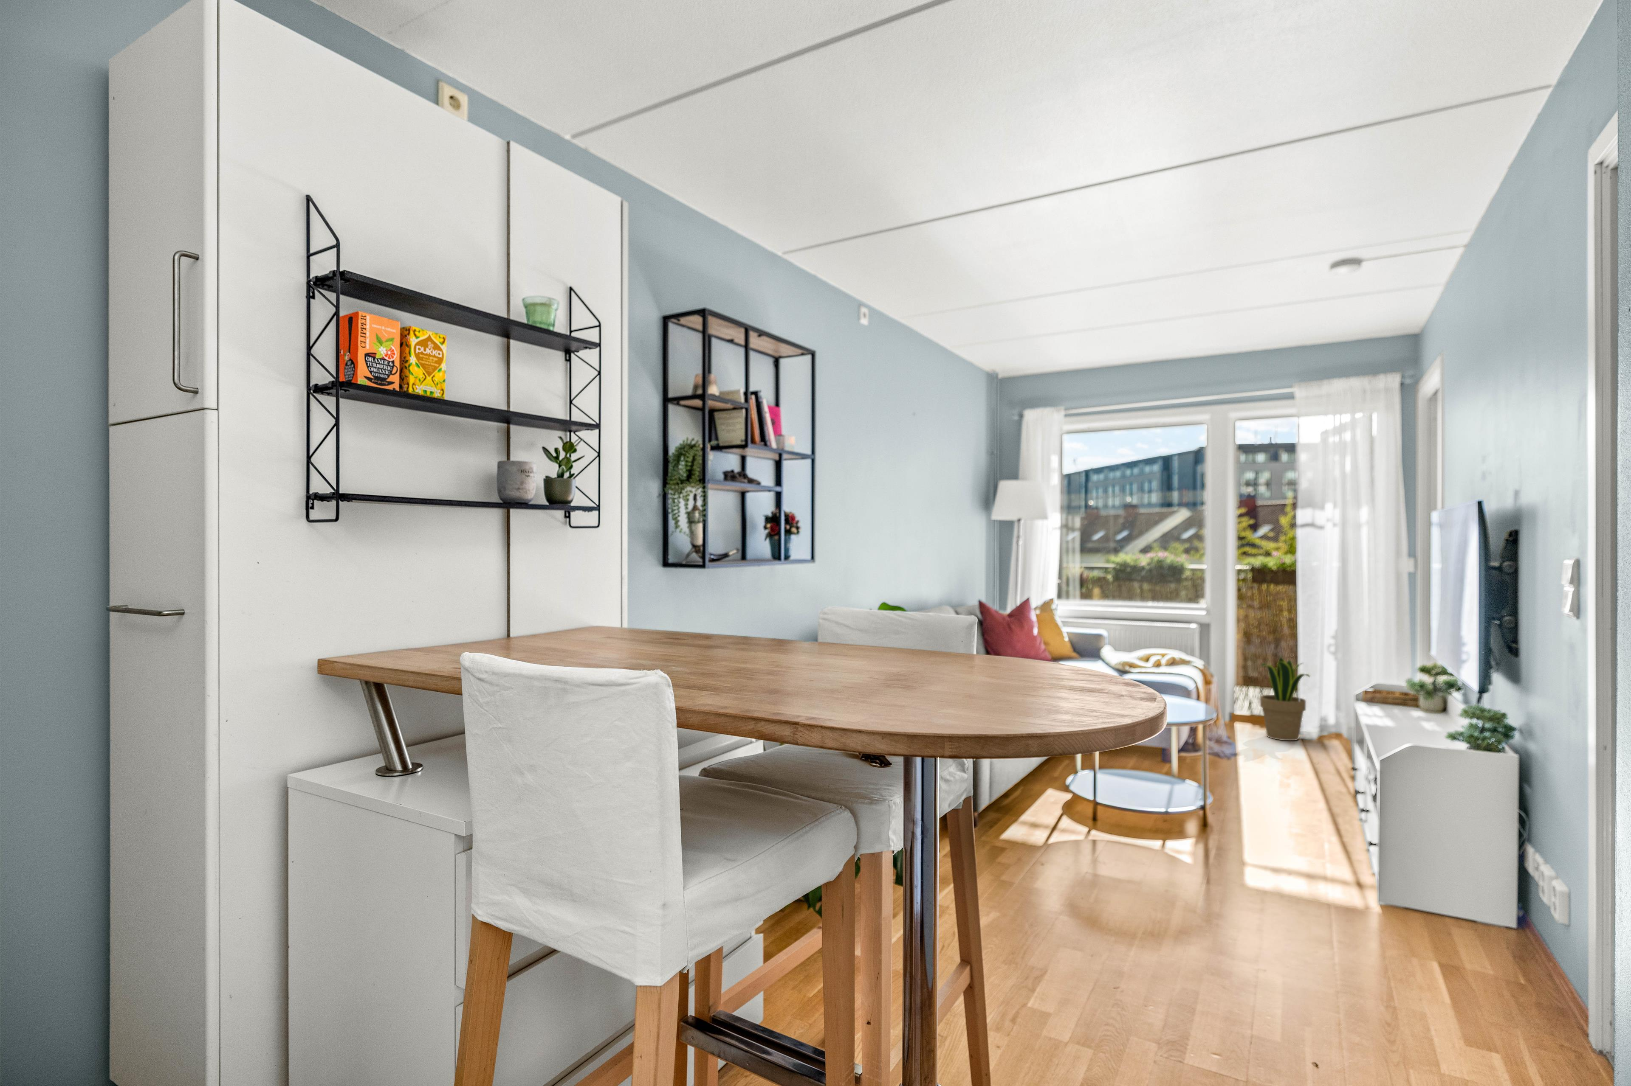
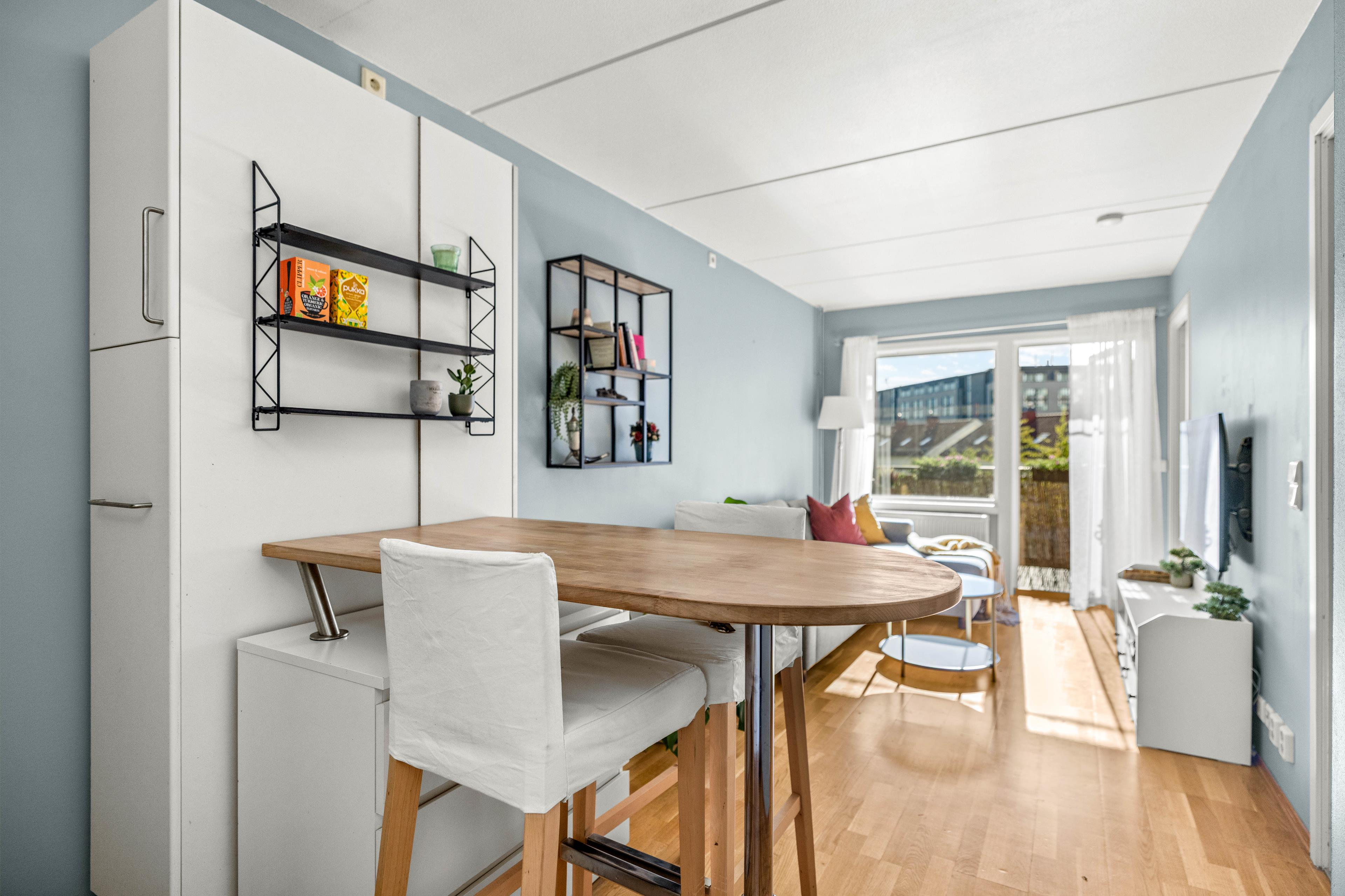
- potted plant (1285, 697)
